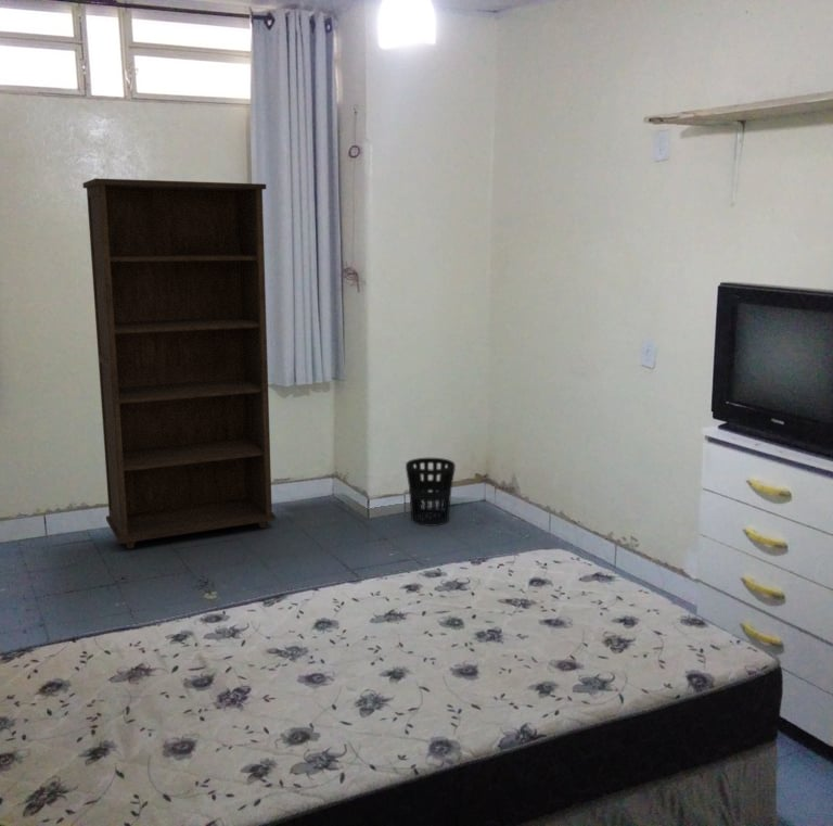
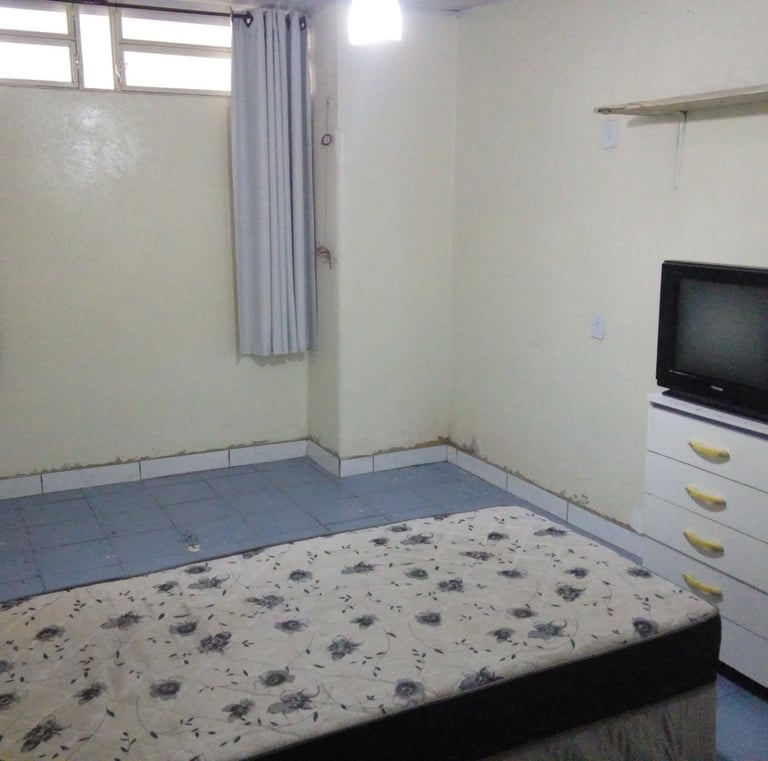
- wastebasket (430, 492)
- bookcase (183, 363)
